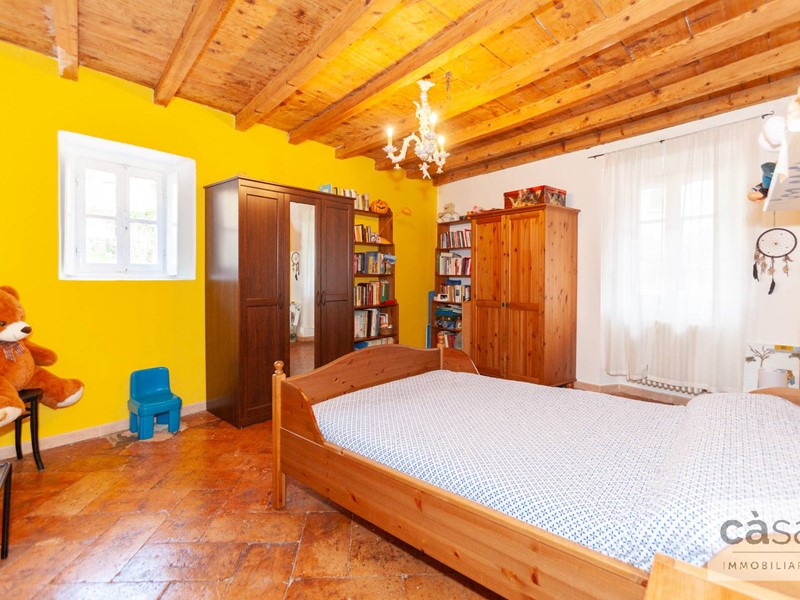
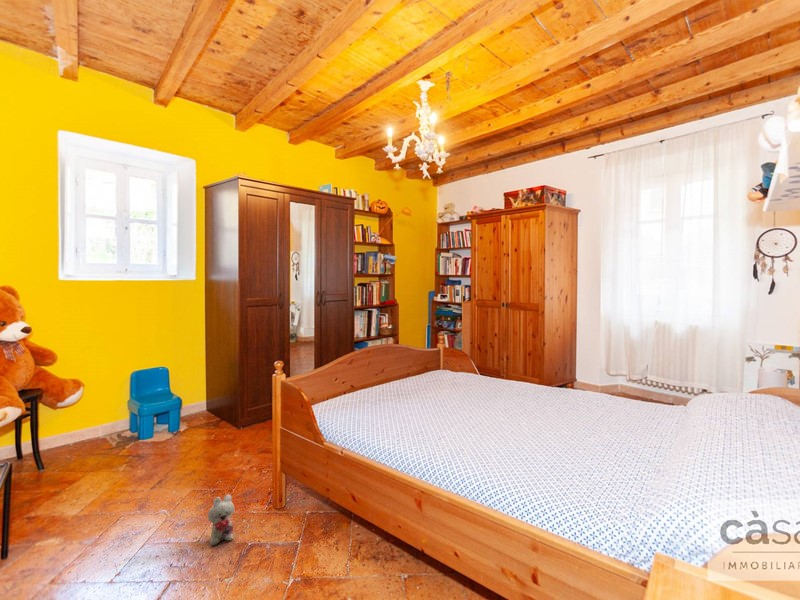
+ plush toy (221, 517)
